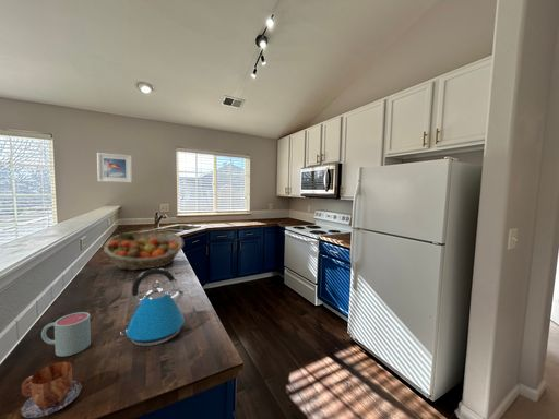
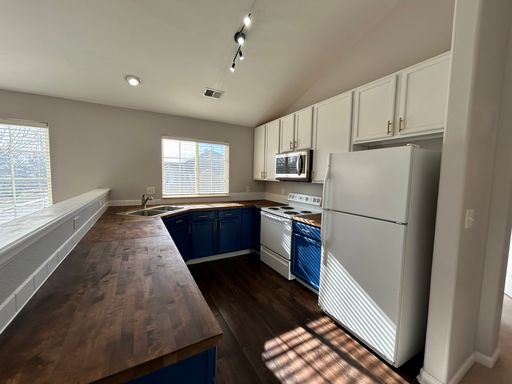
- kettle (154, 300)
- mug (66, 333)
- fruit basket (146, 249)
- mug (50, 386)
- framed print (115, 168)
